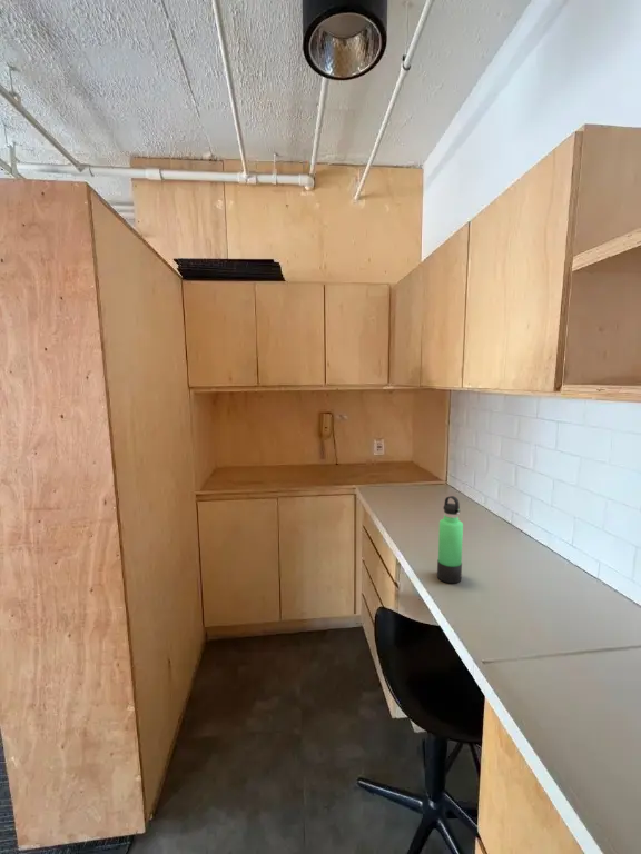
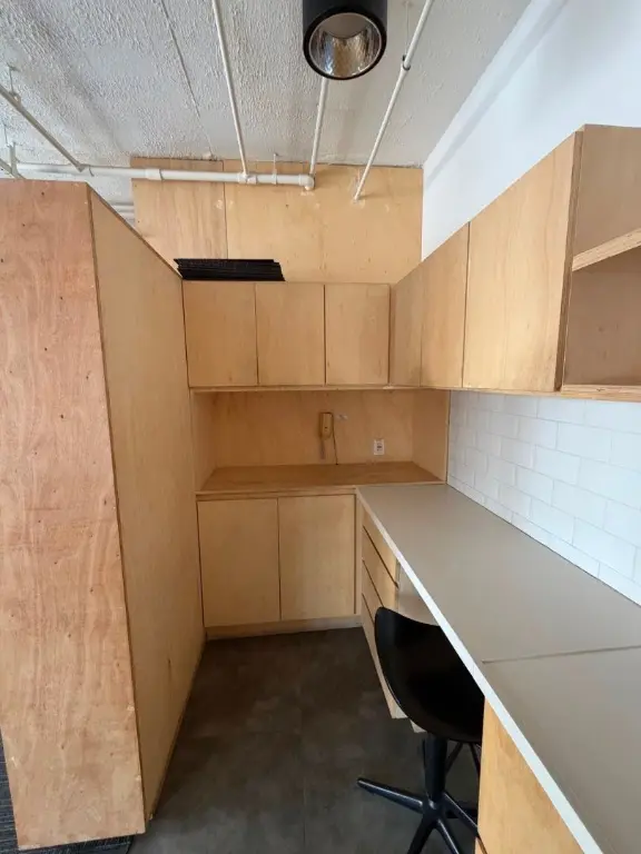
- thermos bottle (450, 537)
